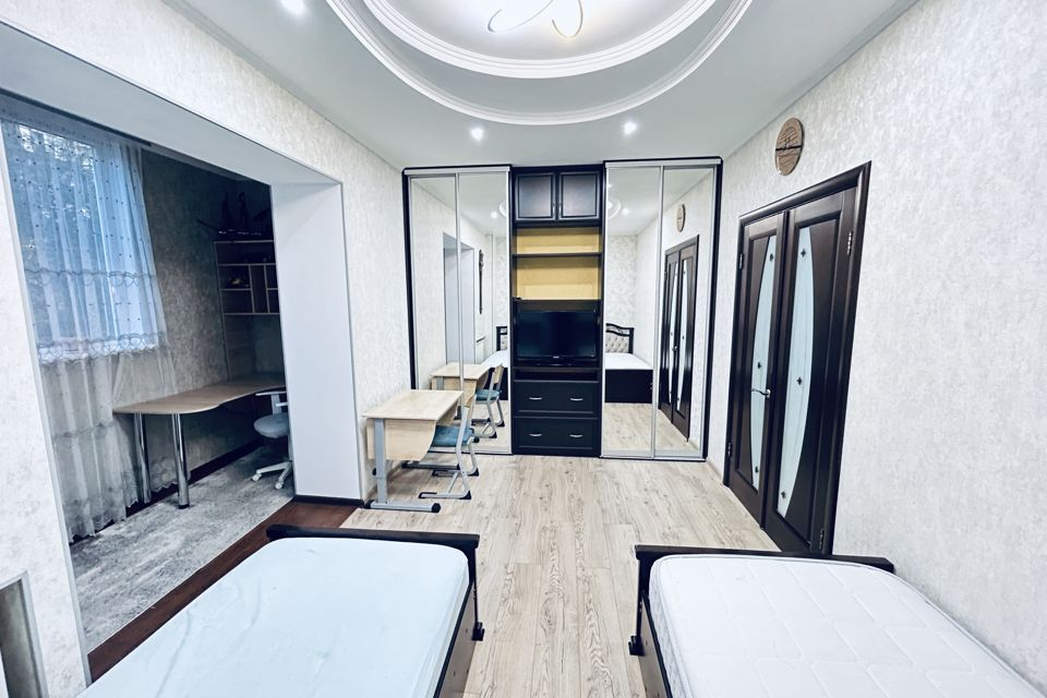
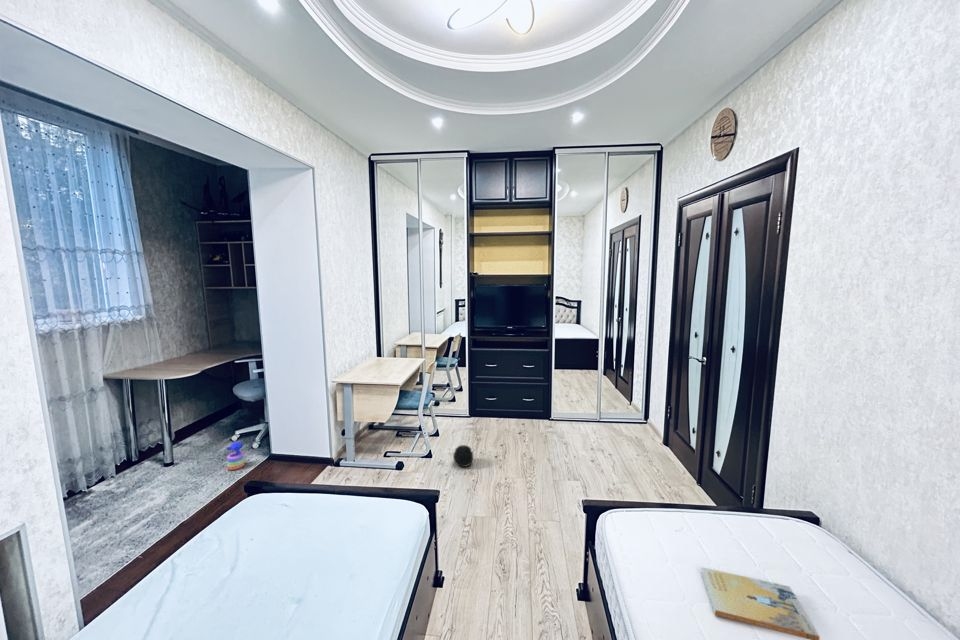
+ book (753, 600)
+ speaker (463, 455)
+ stacking toy (235, 454)
